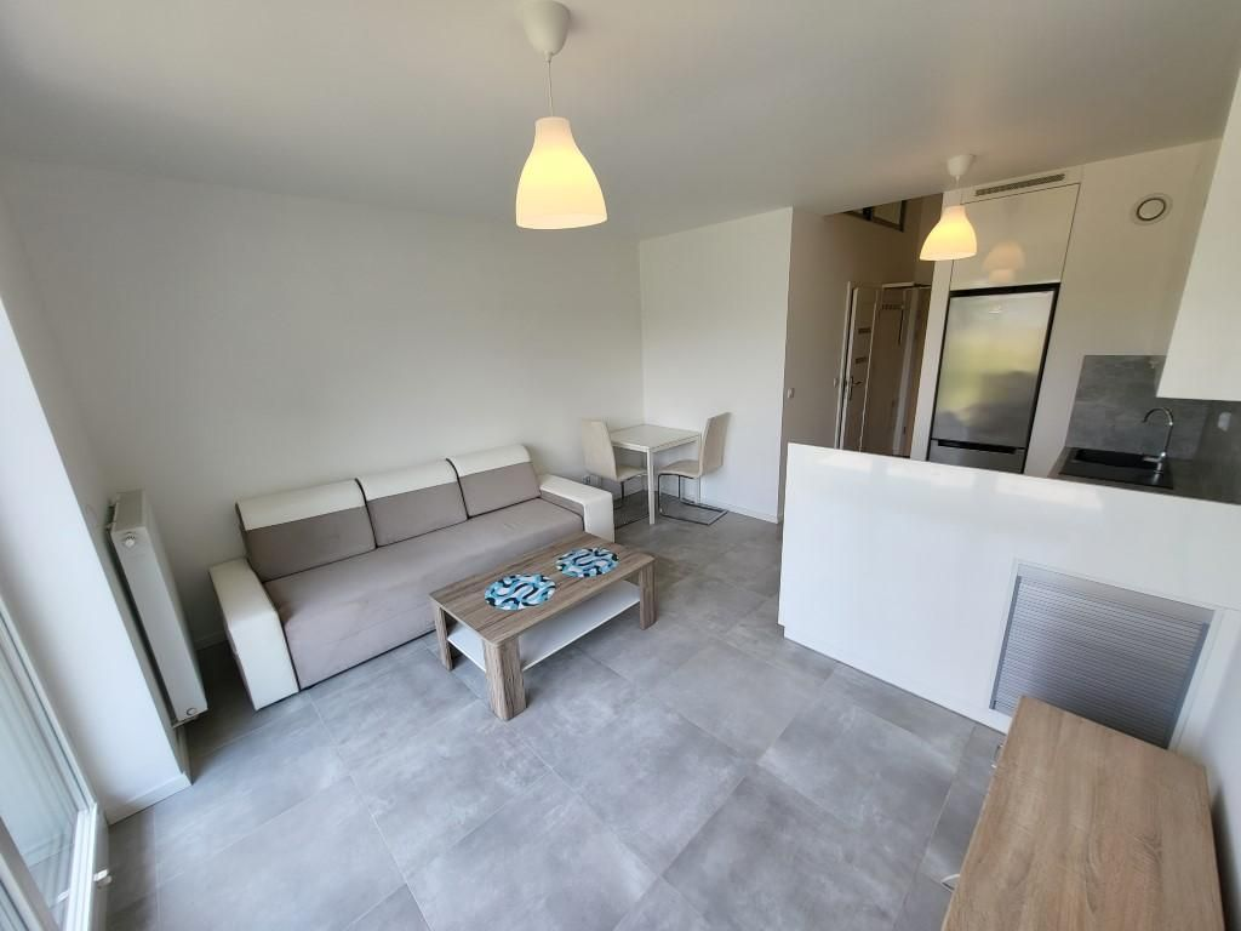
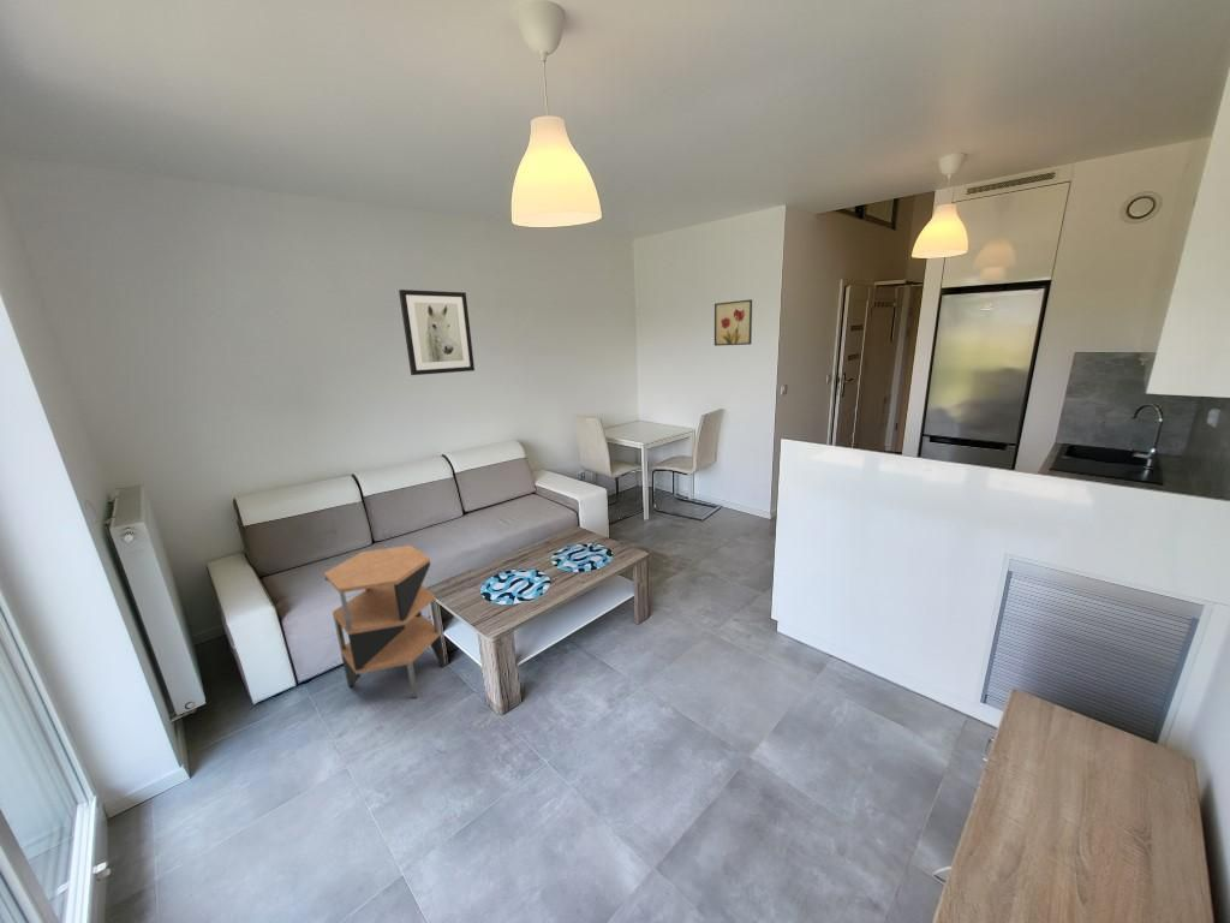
+ wall art (733, 323)
+ wall art (438, 333)
+ side table (388, 621)
